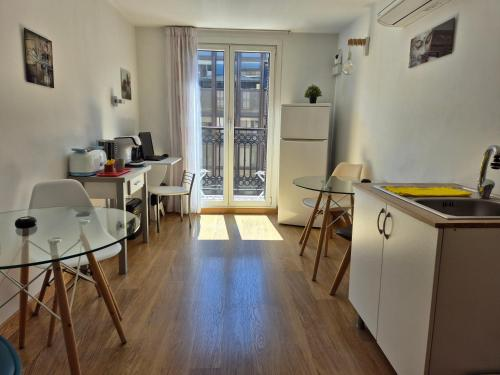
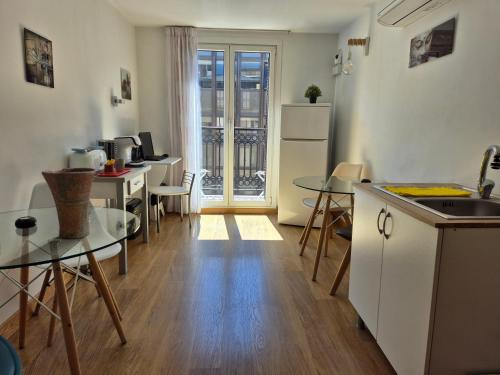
+ vase (71, 202)
